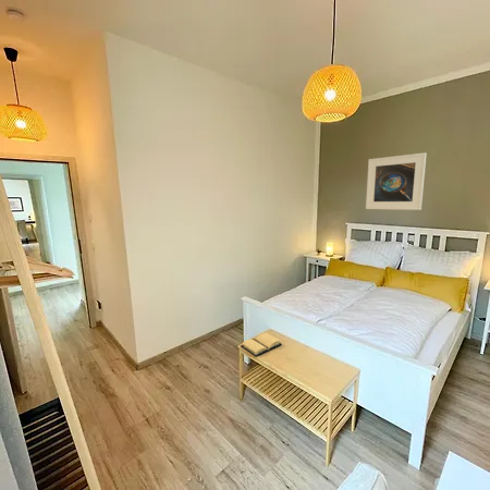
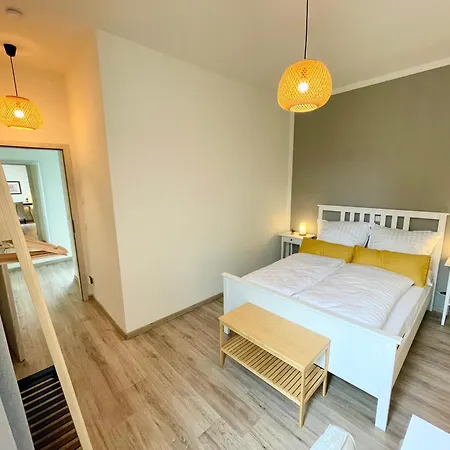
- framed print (393, 183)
- book (260, 343)
